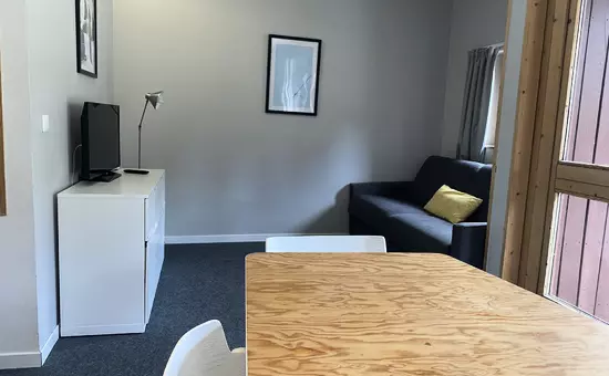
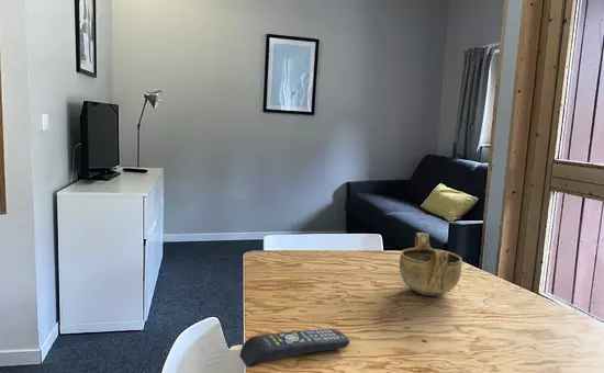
+ ceramic bowl (429, 265)
+ remote control (295, 343)
